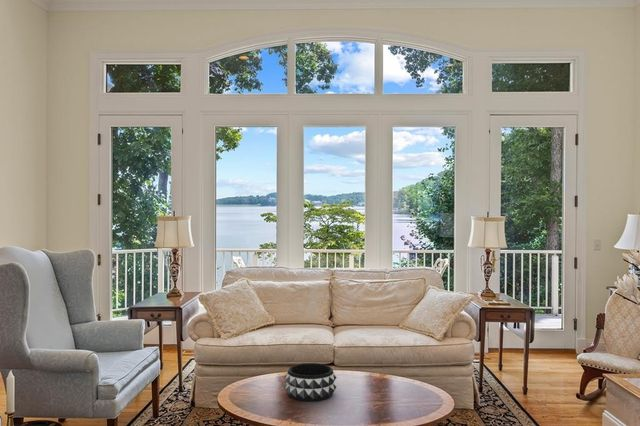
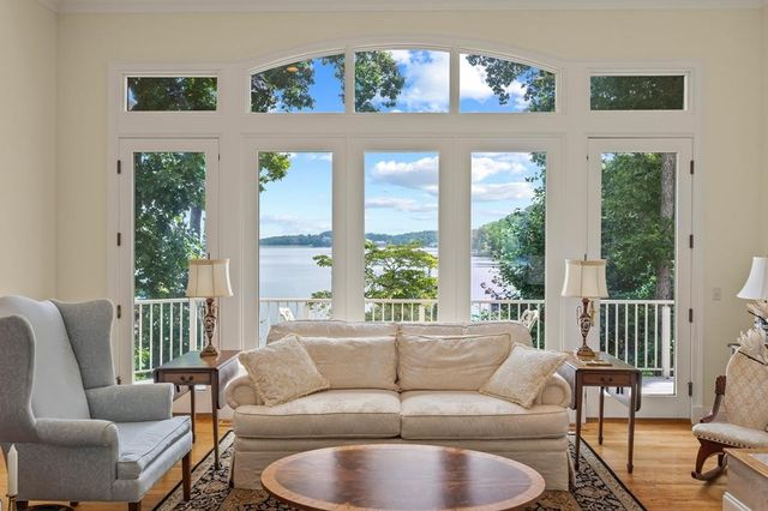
- decorative bowl (310, 381)
